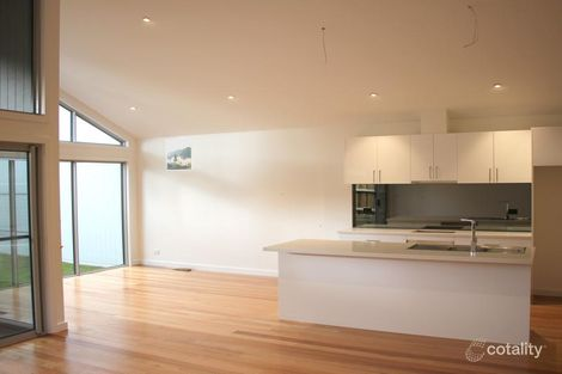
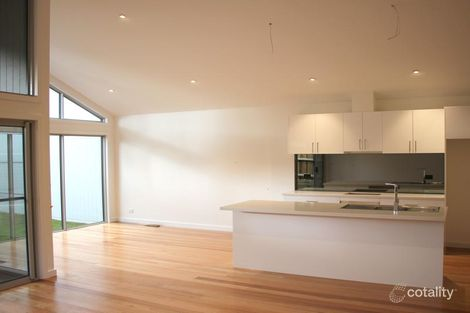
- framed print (178, 154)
